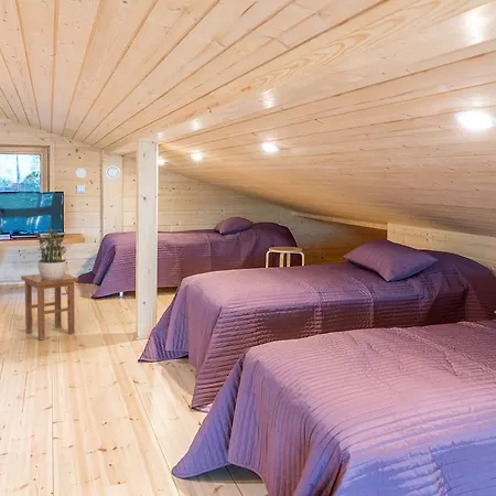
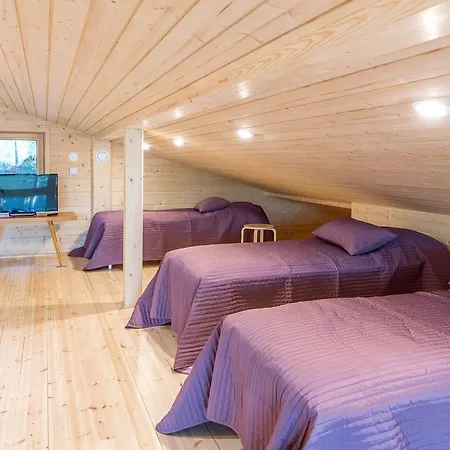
- stool (50, 304)
- potted plant (50, 251)
